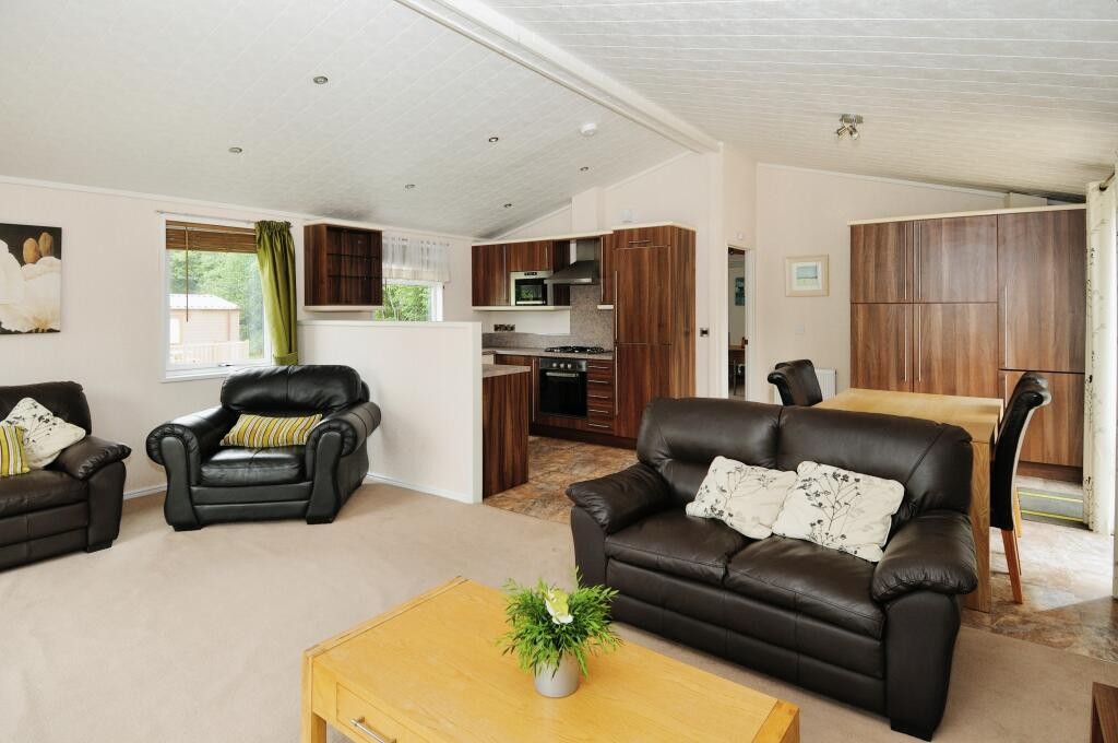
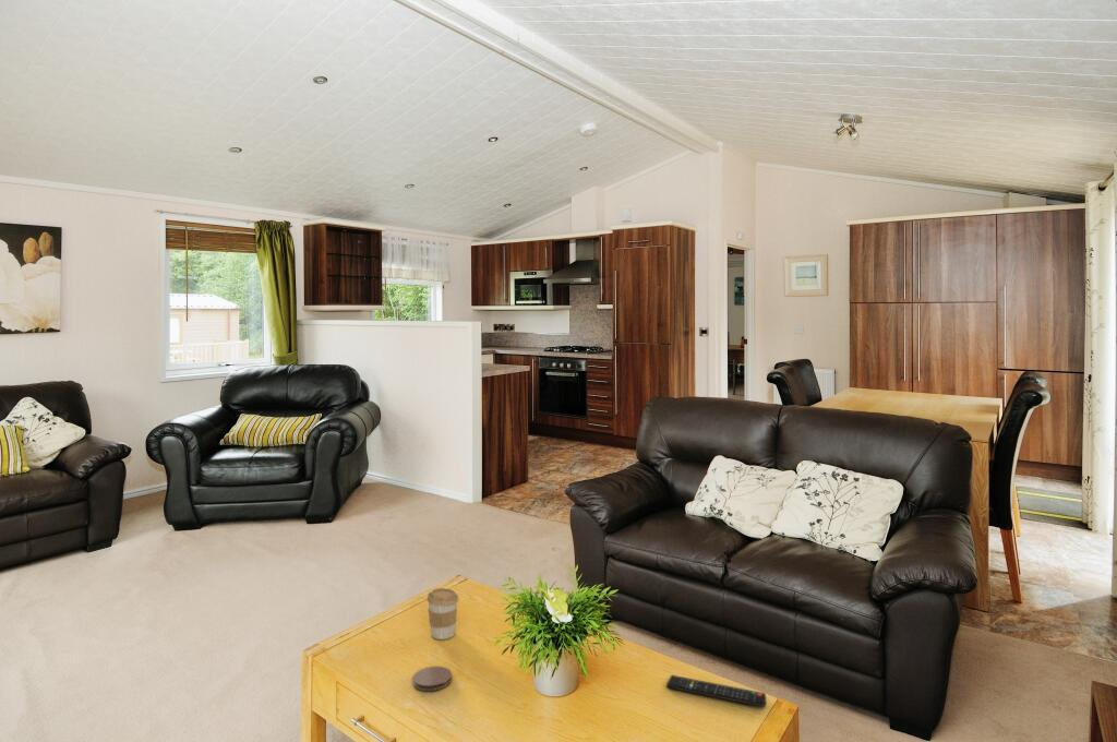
+ remote control (716, 691)
+ coaster (432, 678)
+ coffee cup (443, 612)
